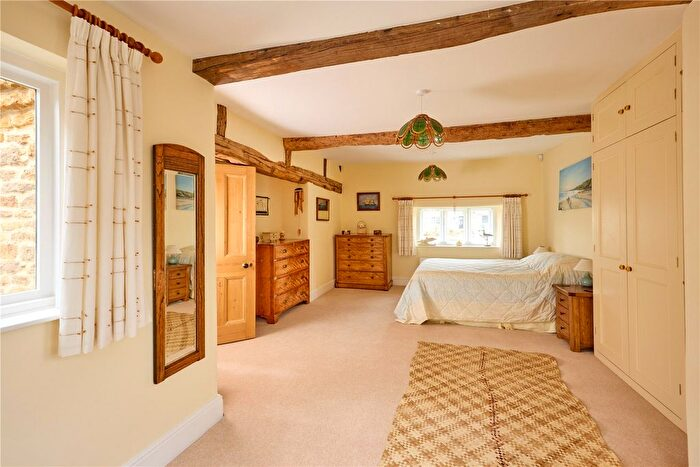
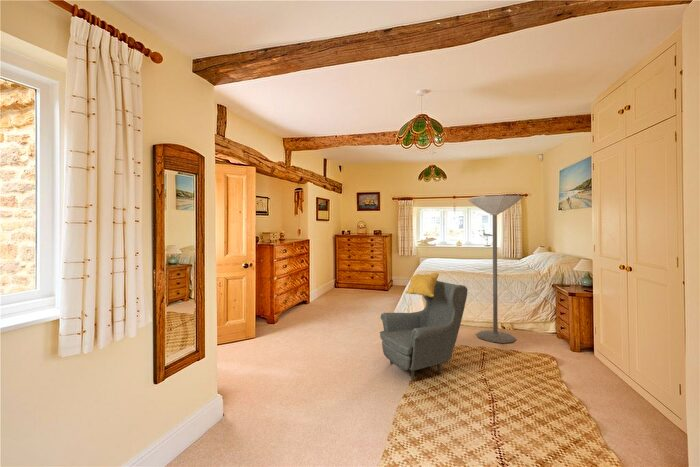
+ floor lamp (495, 267)
+ armchair (423, 320)
